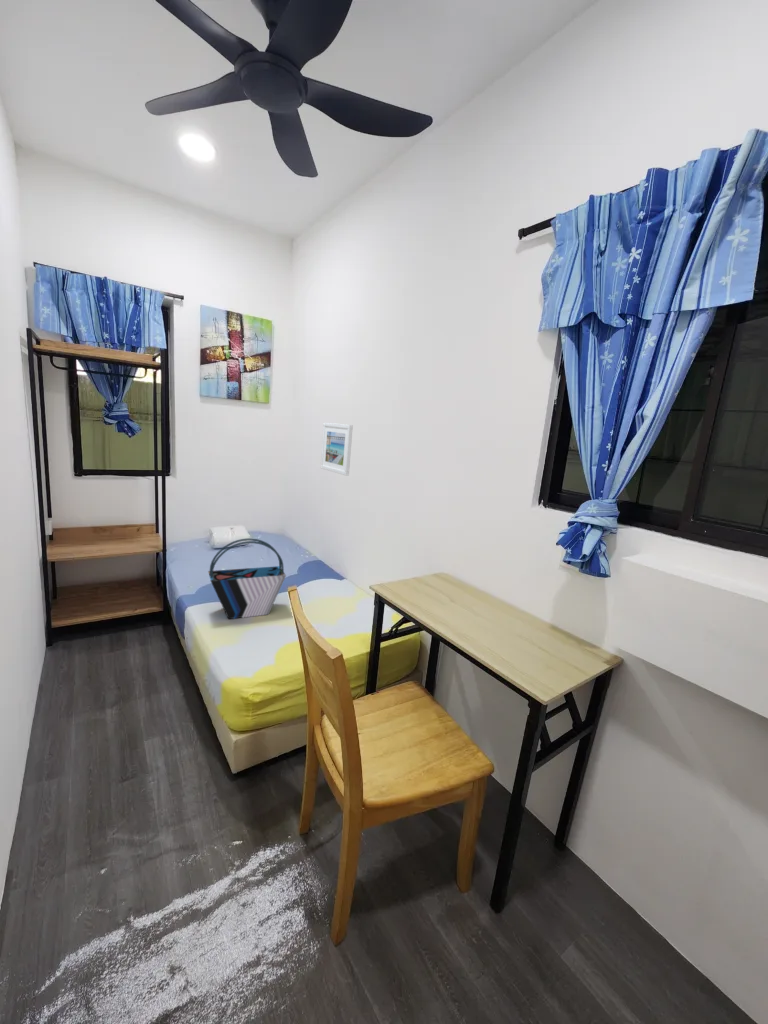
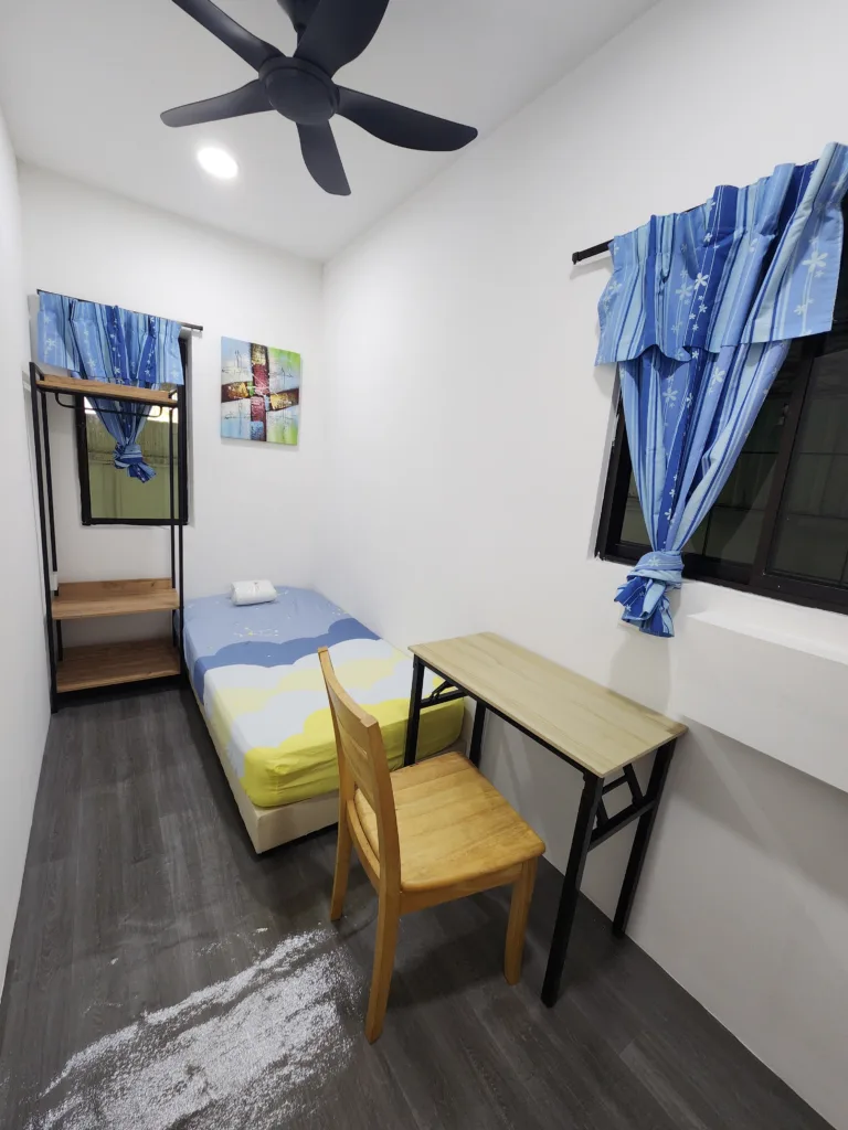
- tote bag (247, 575)
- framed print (335, 448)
